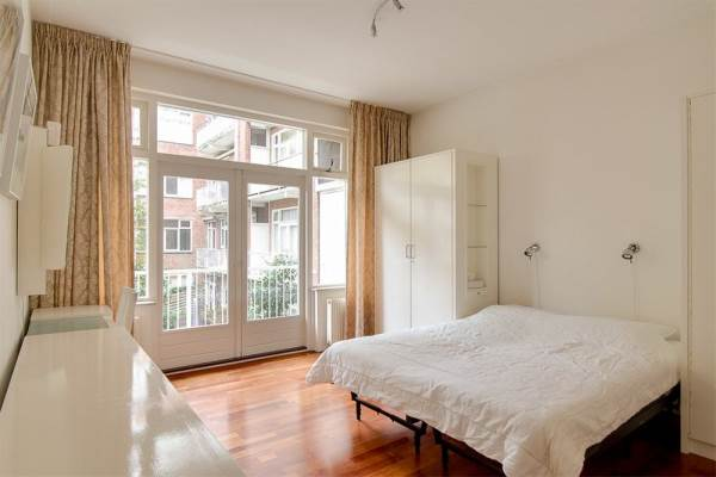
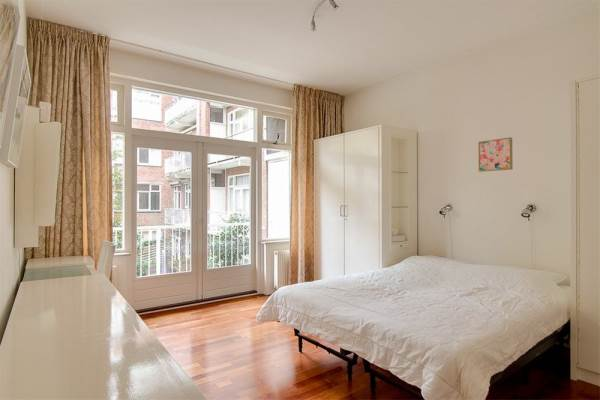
+ wall art (494, 155)
